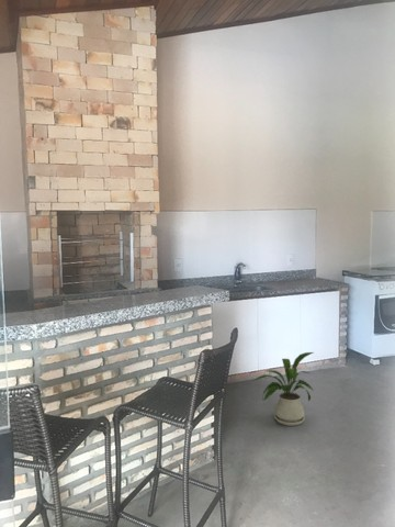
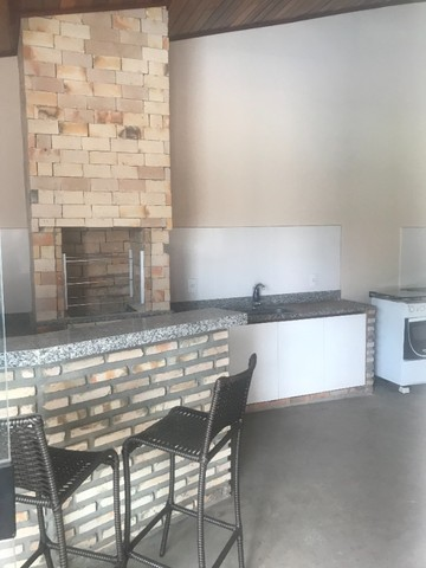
- house plant (282, 386)
